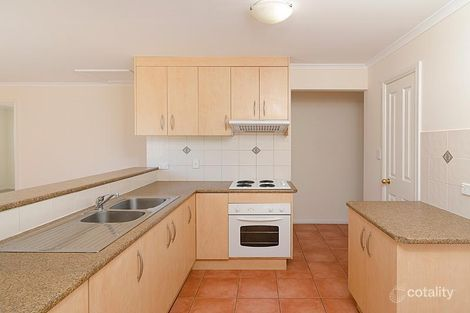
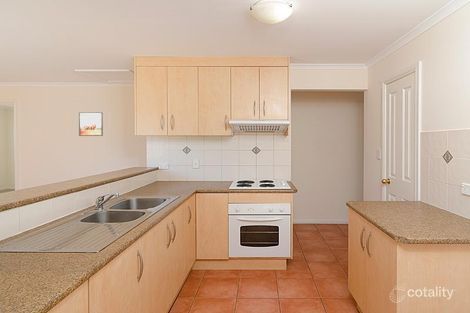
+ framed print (90, 124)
